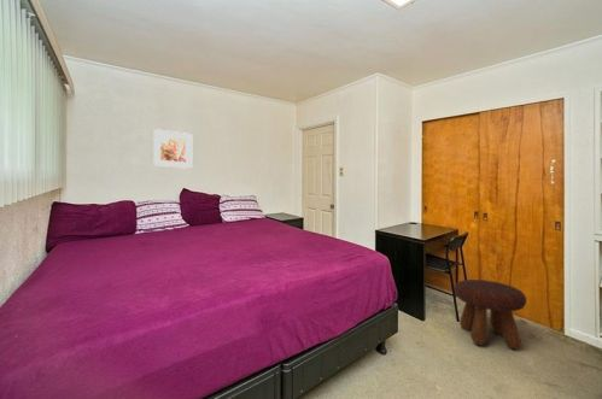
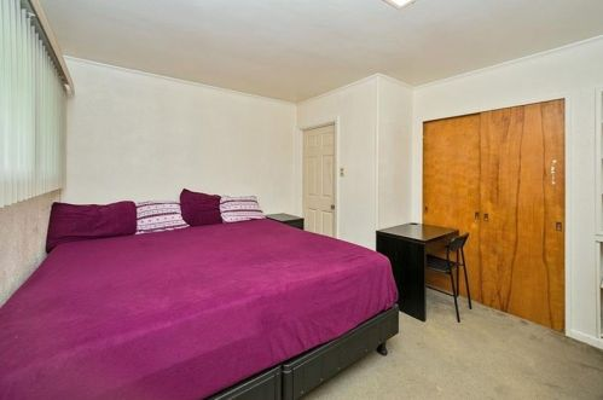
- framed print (173, 149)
- footstool (486, 312)
